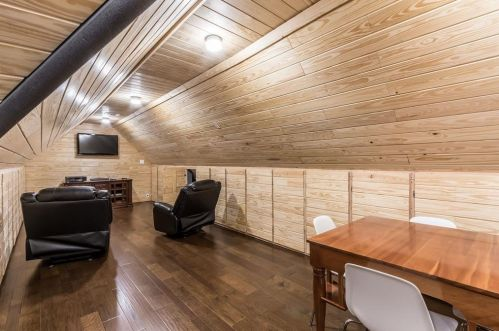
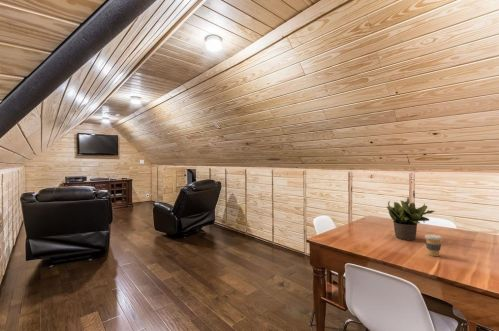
+ coffee cup (433, 245)
+ potted plant (410, 218)
